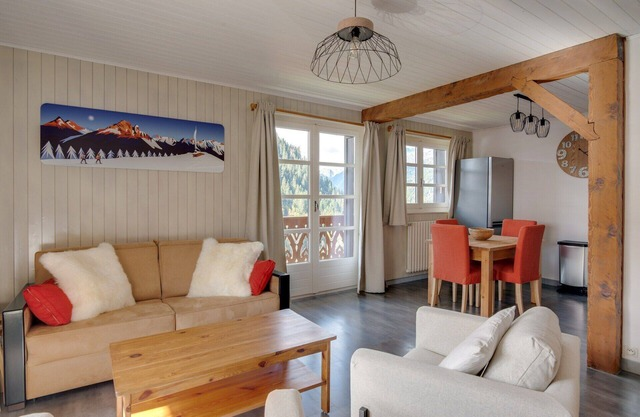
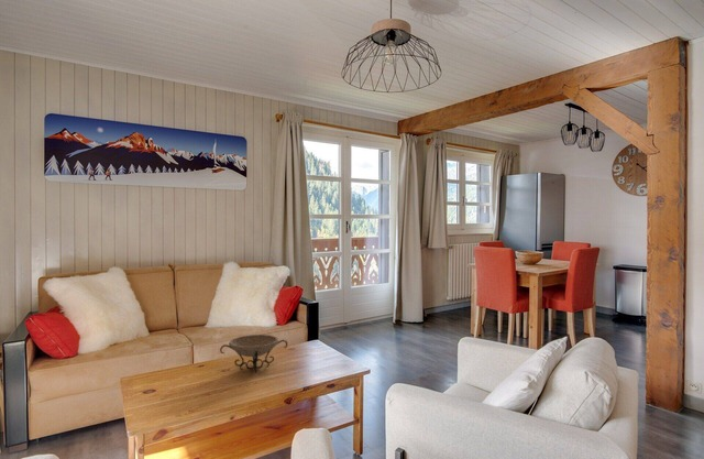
+ decorative bowl (254, 354)
